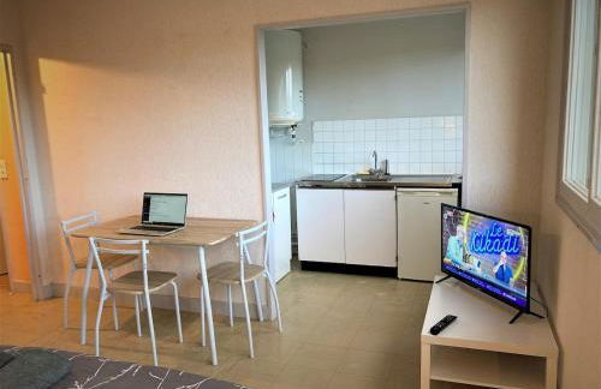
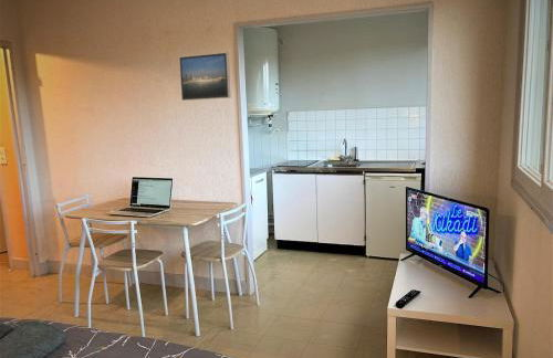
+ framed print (205, 76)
